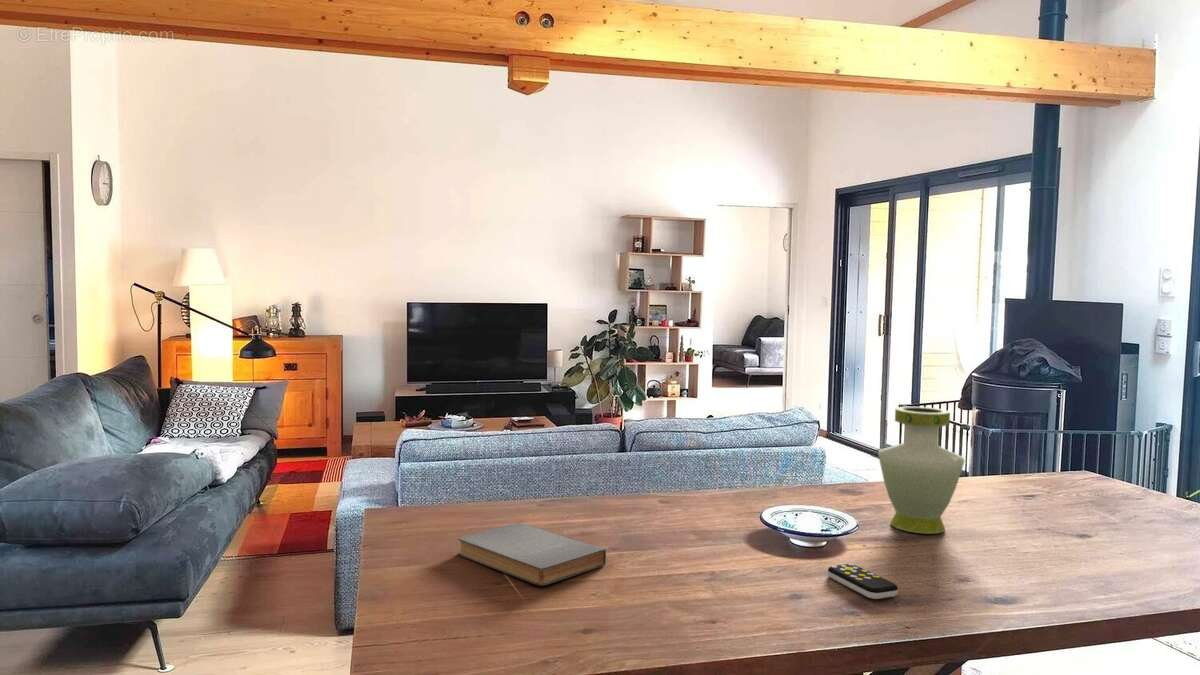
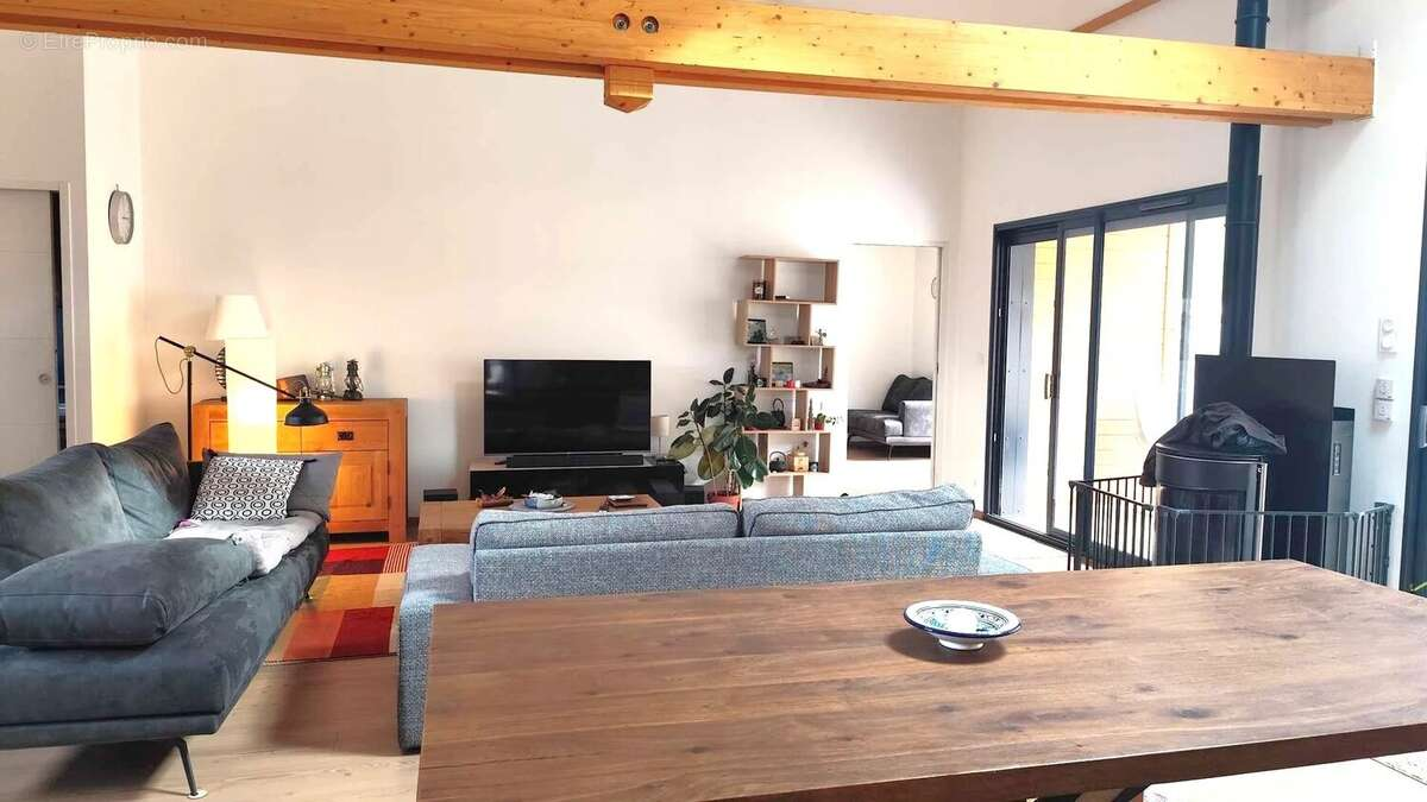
- book (529, 551)
- vase (919, 468)
- remote control (861, 580)
